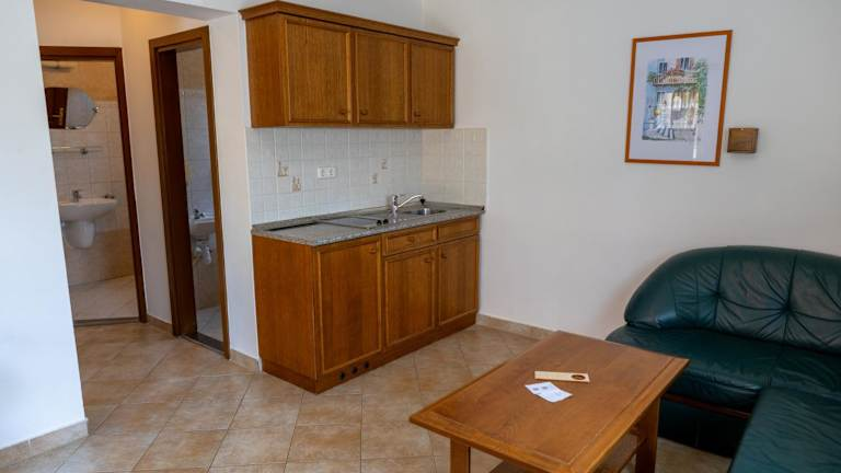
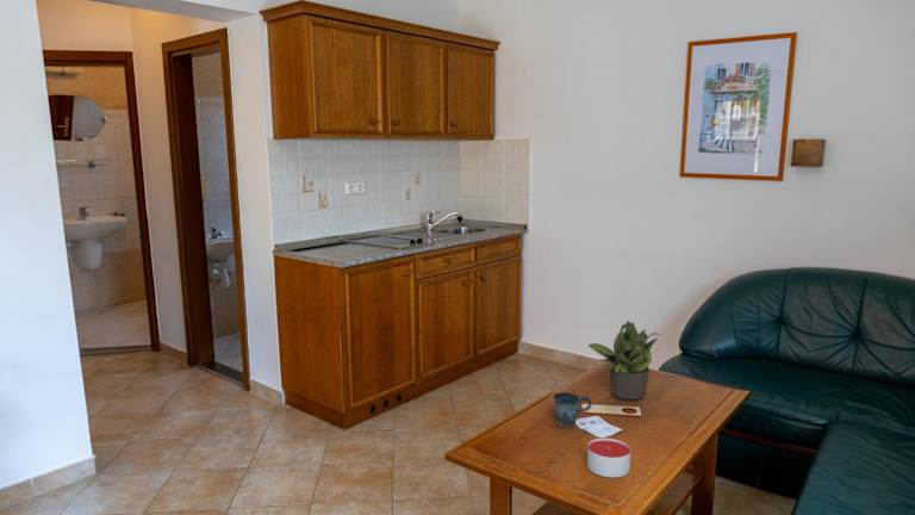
+ candle (608, 457)
+ mug (569, 410)
+ potted plant (621, 359)
